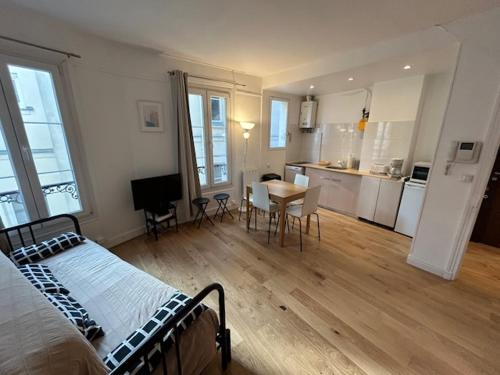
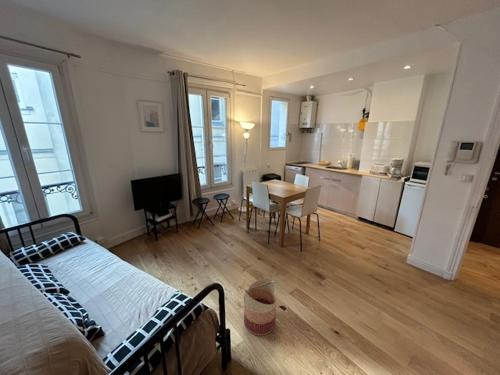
+ basket (259, 303)
